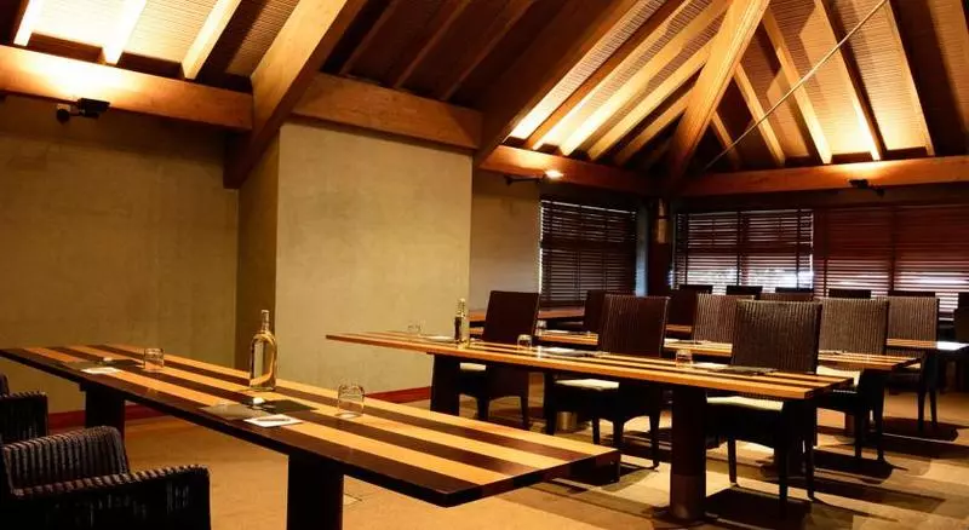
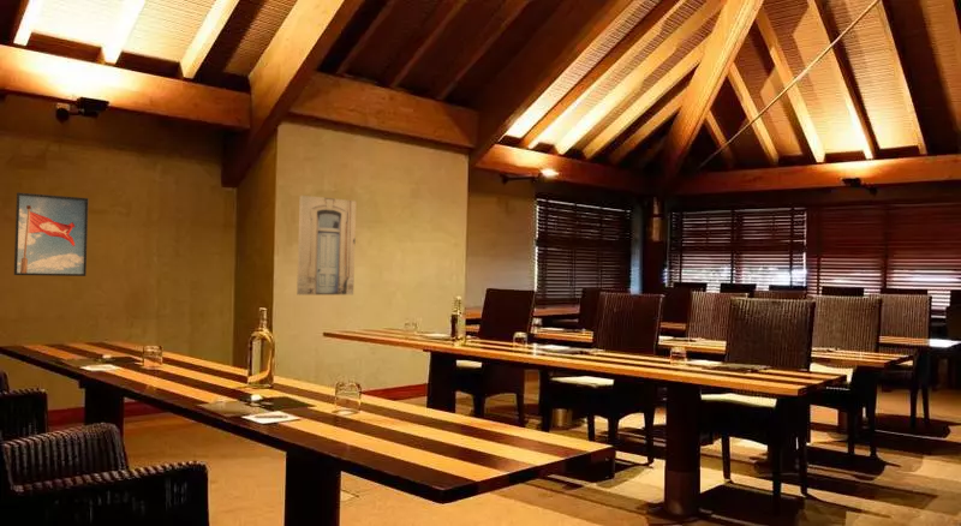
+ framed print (52, 235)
+ wall art (327, 246)
